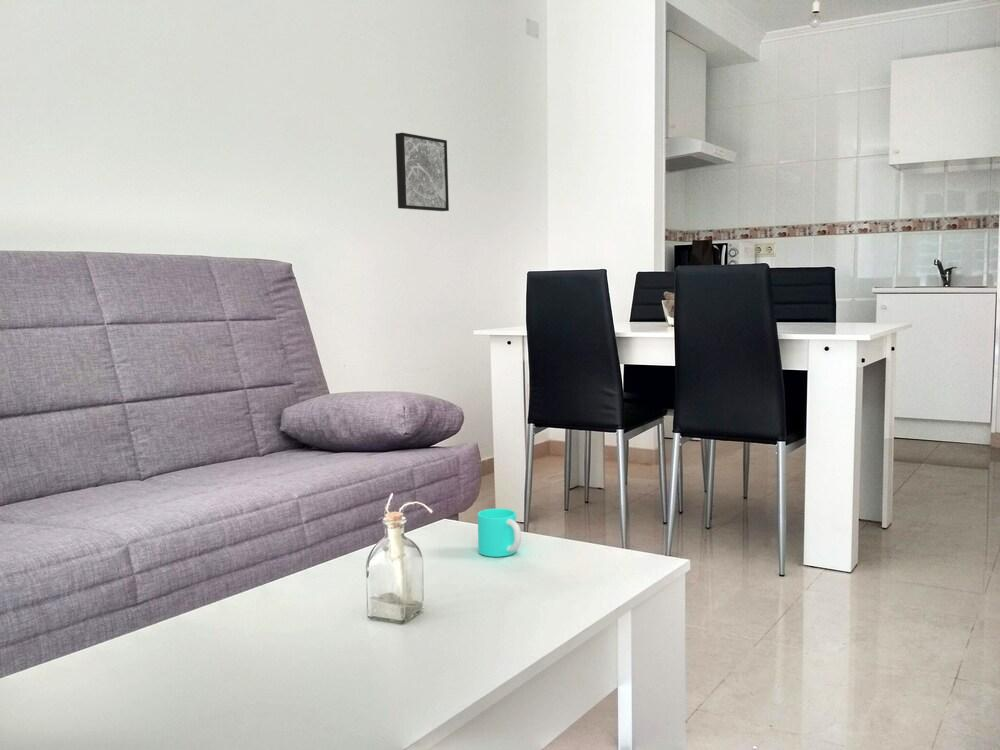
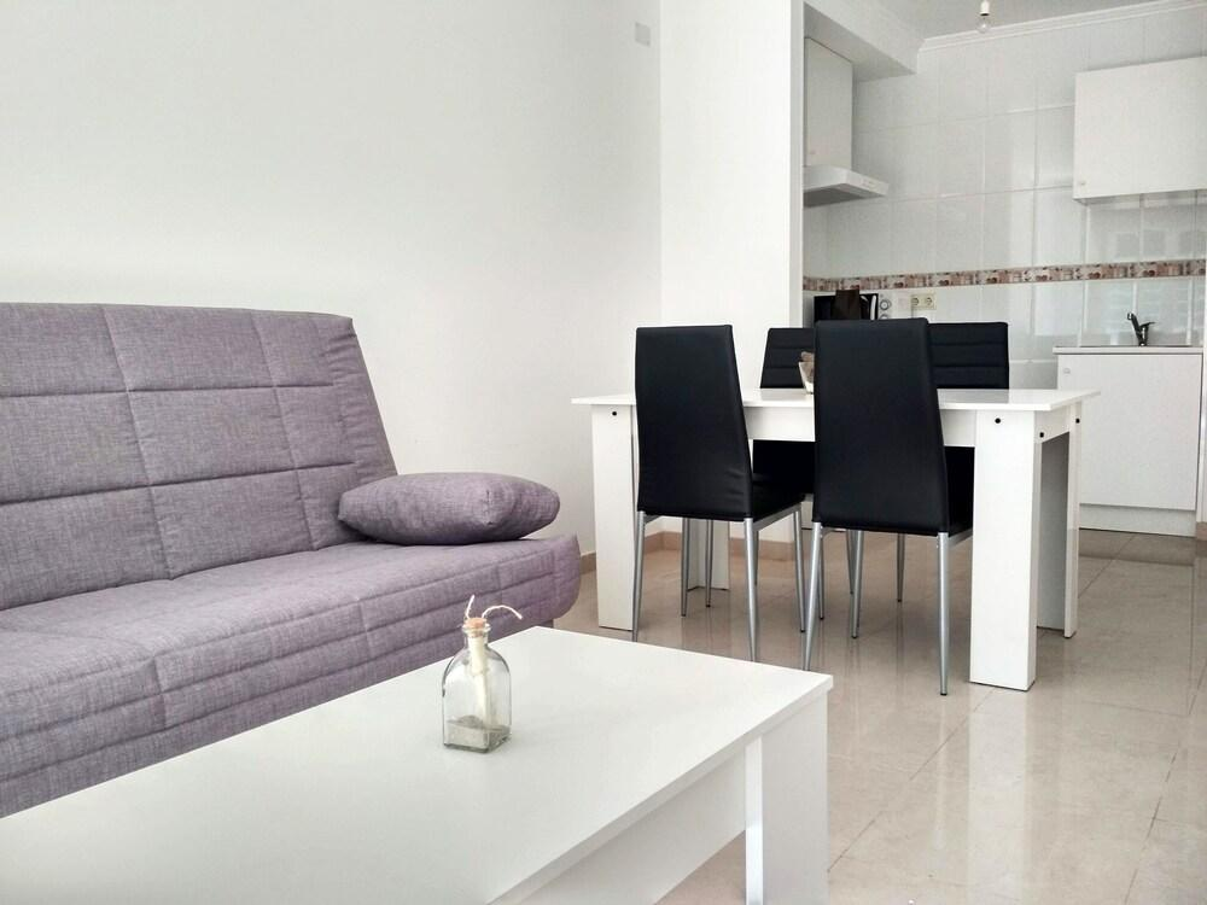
- wall art (423, 173)
- cup (502, 533)
